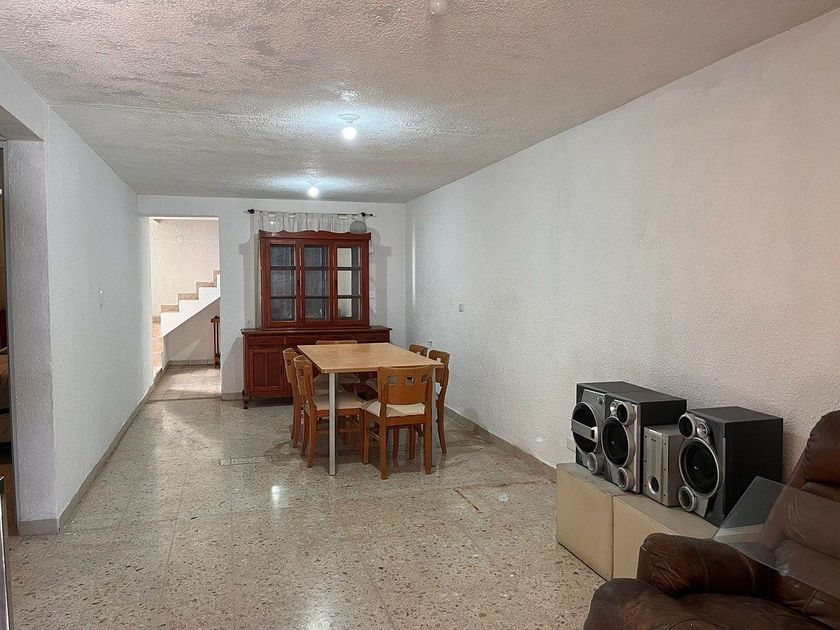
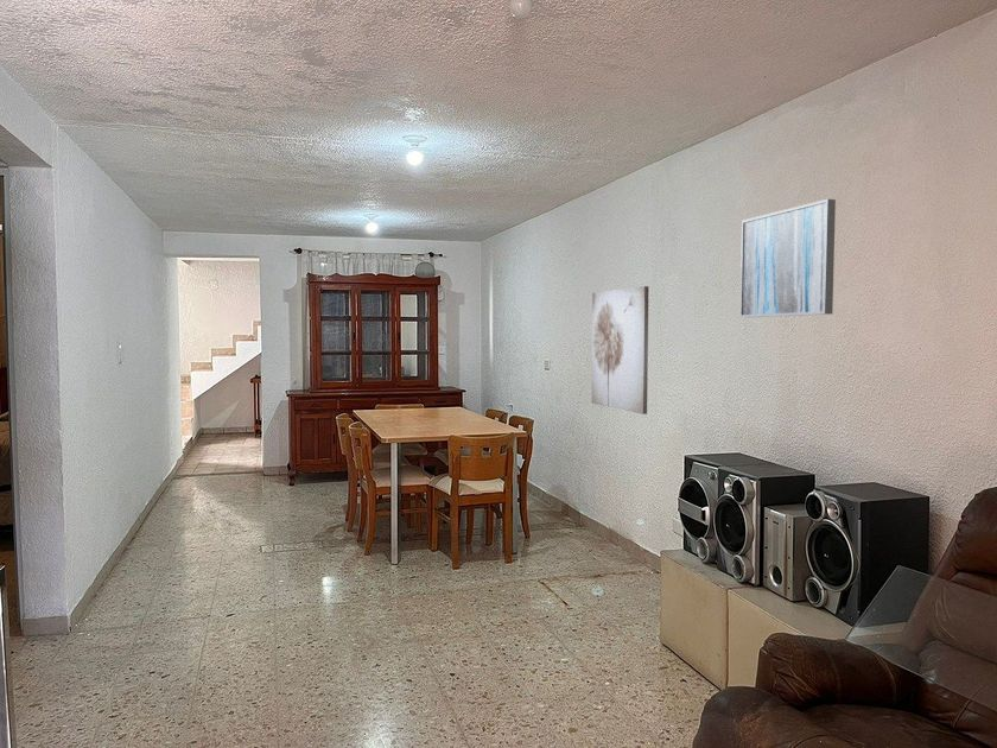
+ wall art (783, 262)
+ wall art (617, 349)
